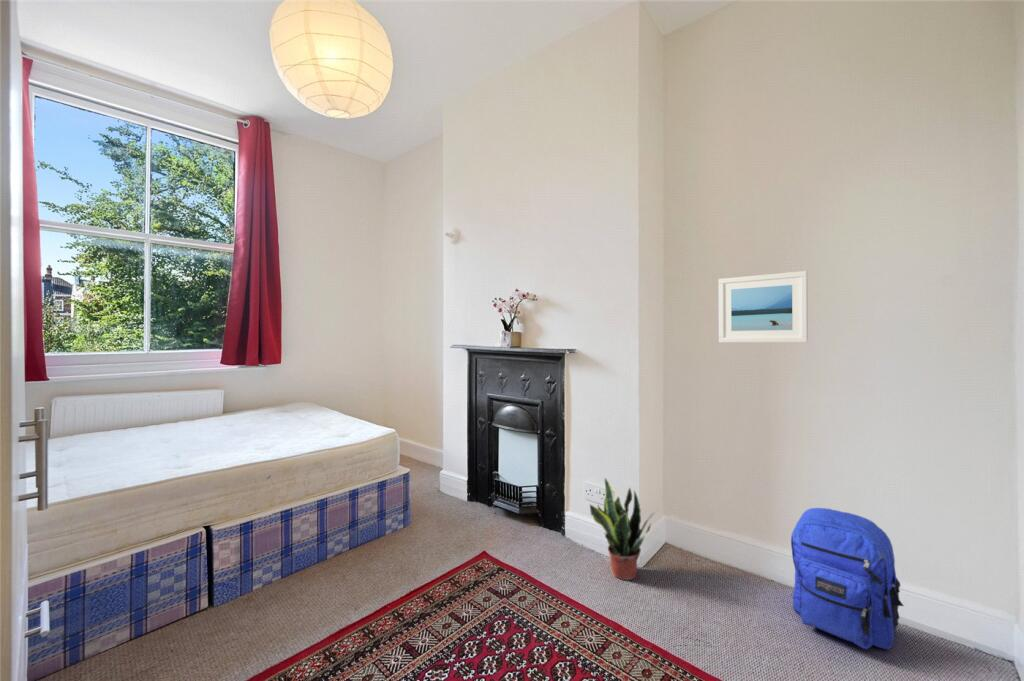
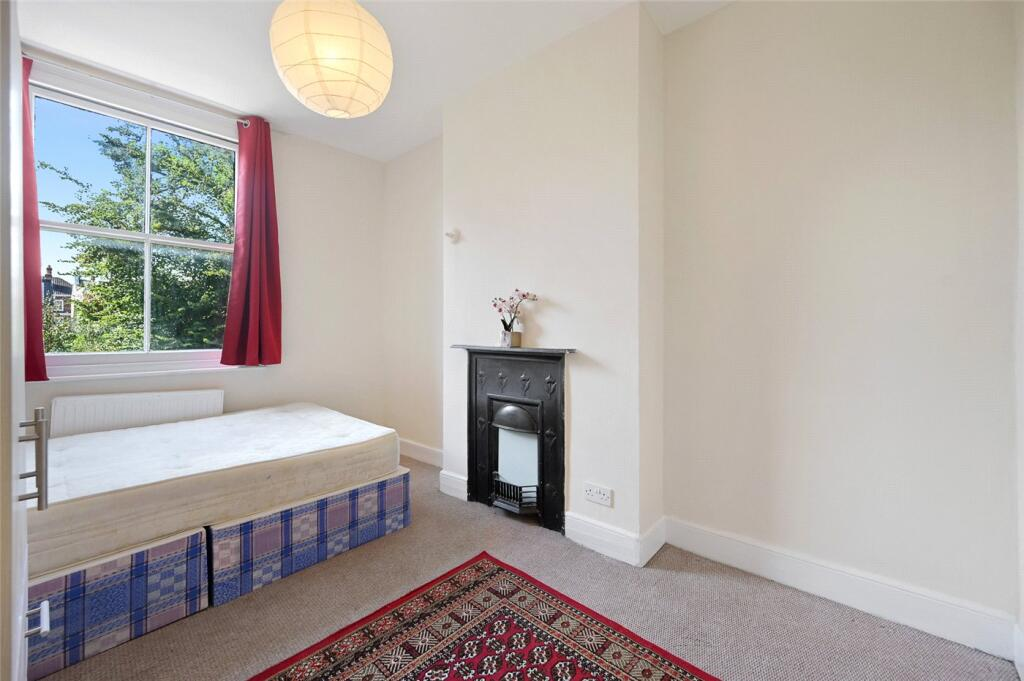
- backpack (843, 573)
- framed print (760, 308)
- potted plant (622, 529)
